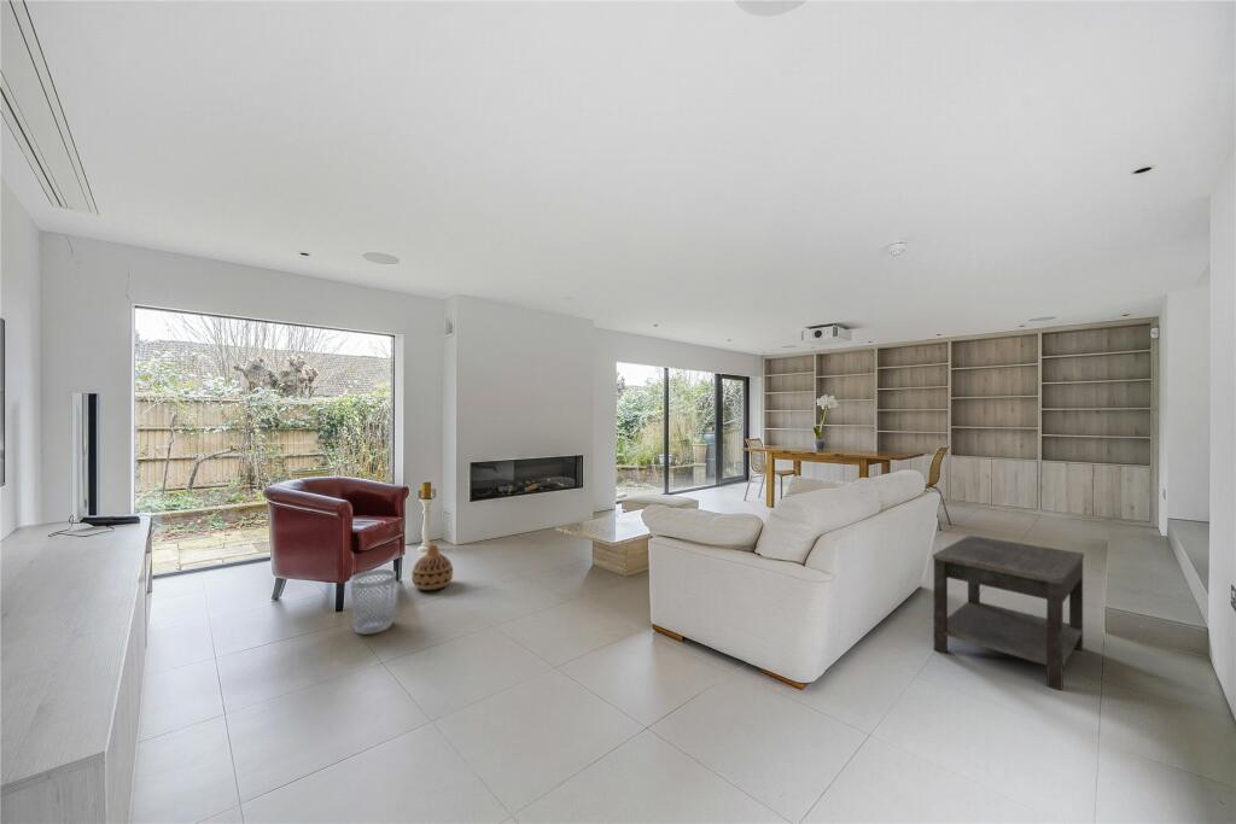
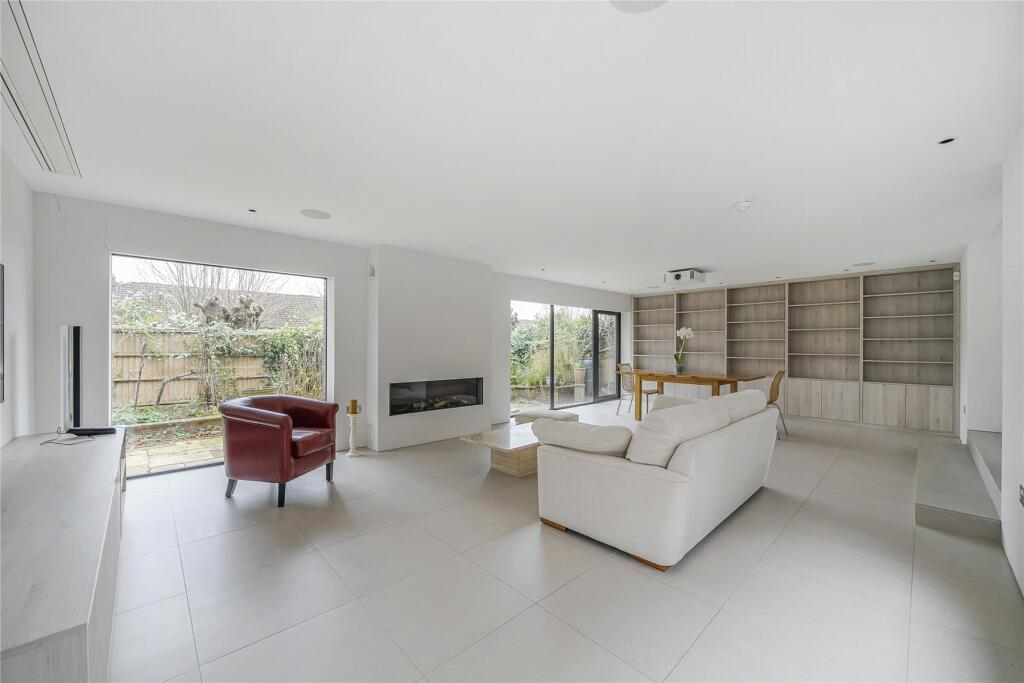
- side table (1005, 608)
- vase (432, 566)
- wastebasket (373, 601)
